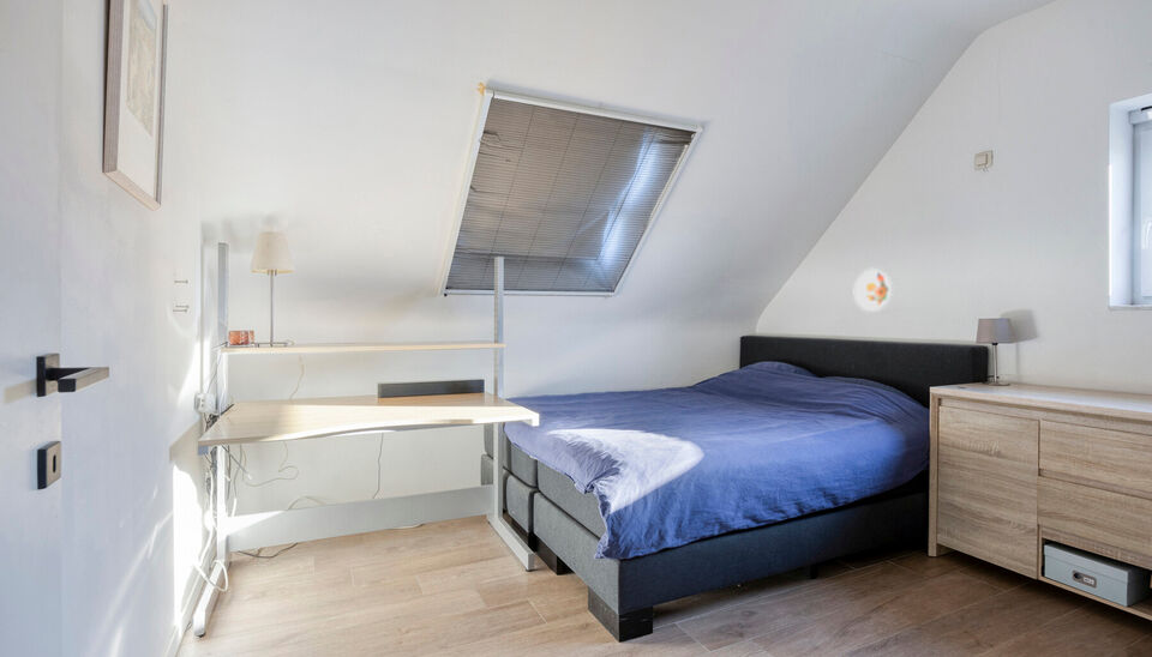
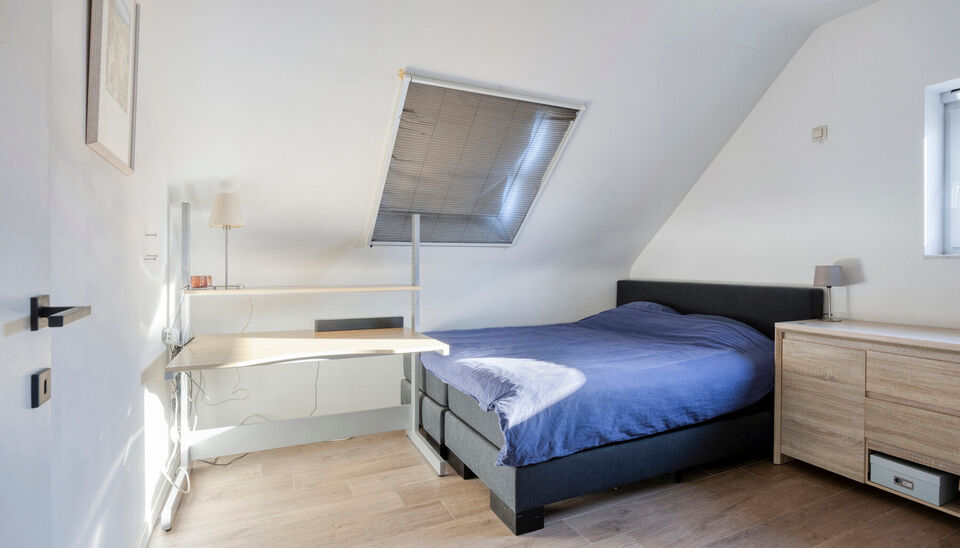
- decorative plate (872, 290)
